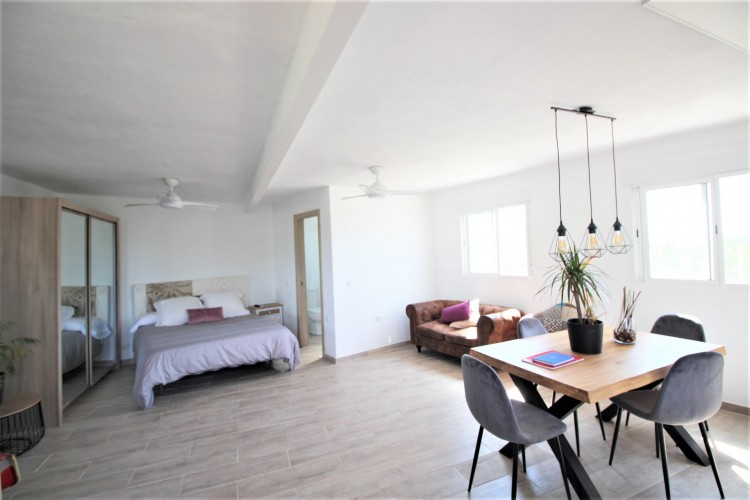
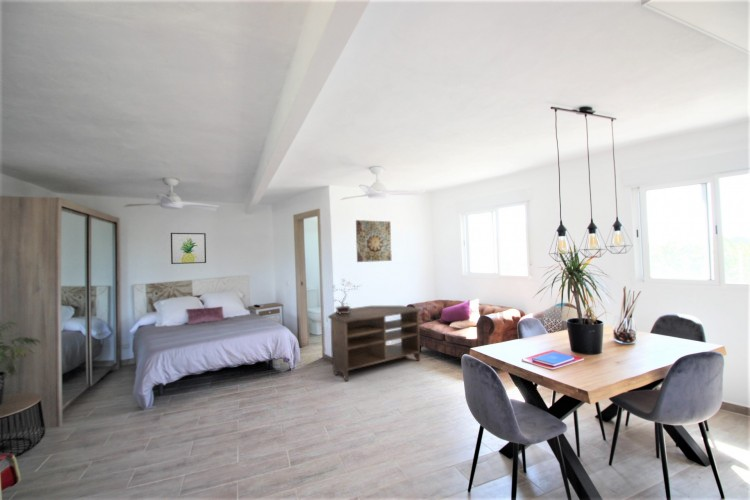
+ tv stand (370, 337)
+ wall art (374, 241)
+ wall art (188, 248)
+ potted plant (345, 295)
